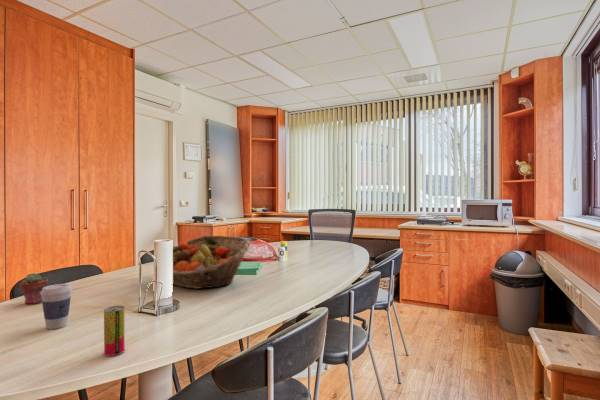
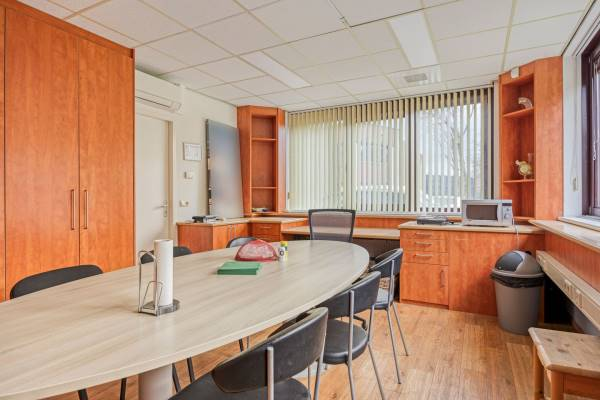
- potted succulent (34, 287)
- beverage can (114, 330)
- fruit basket (204, 259)
- coffee cup (56, 306)
